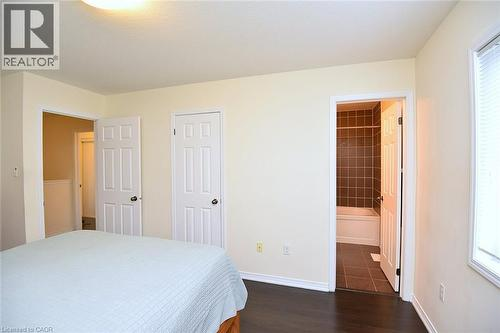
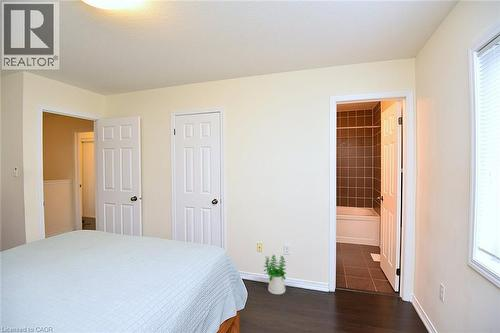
+ potted plant (274, 272)
